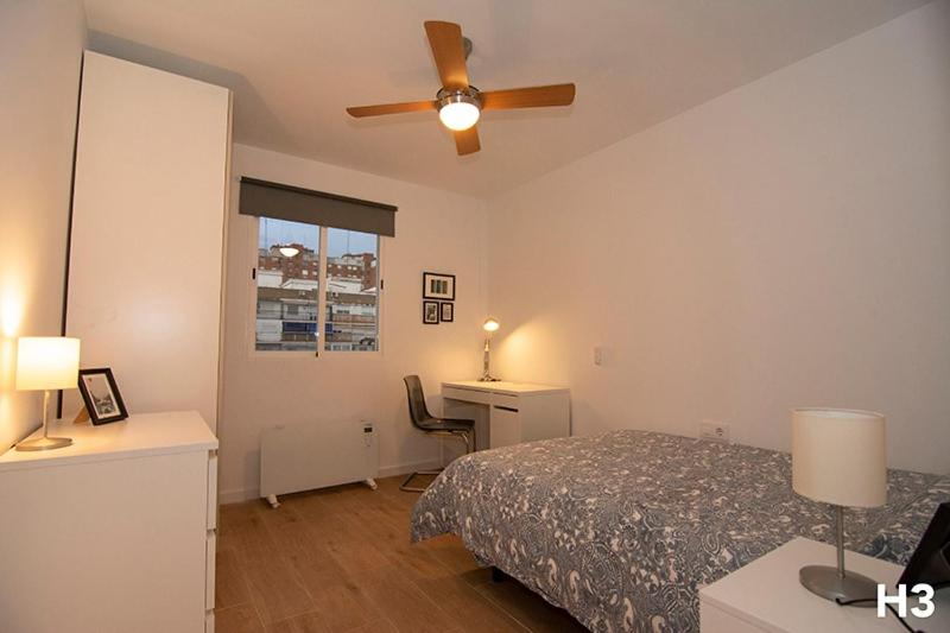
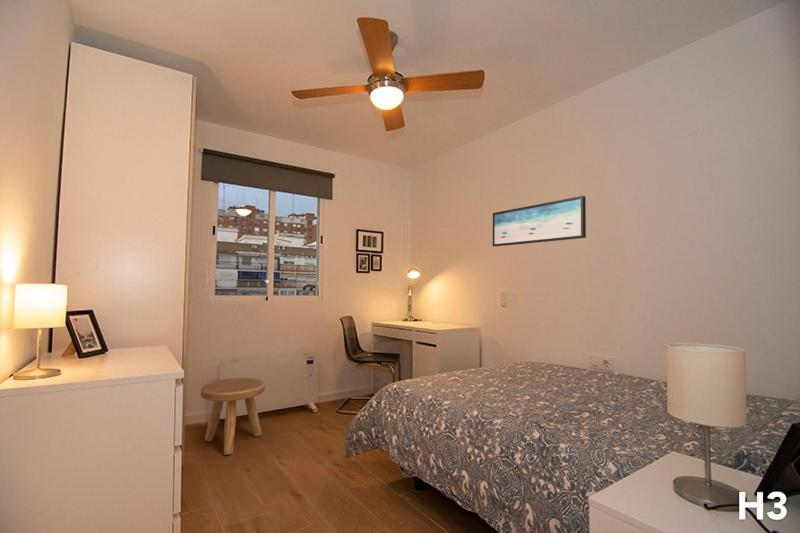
+ wall art (534, 224)
+ stool (232, 413)
